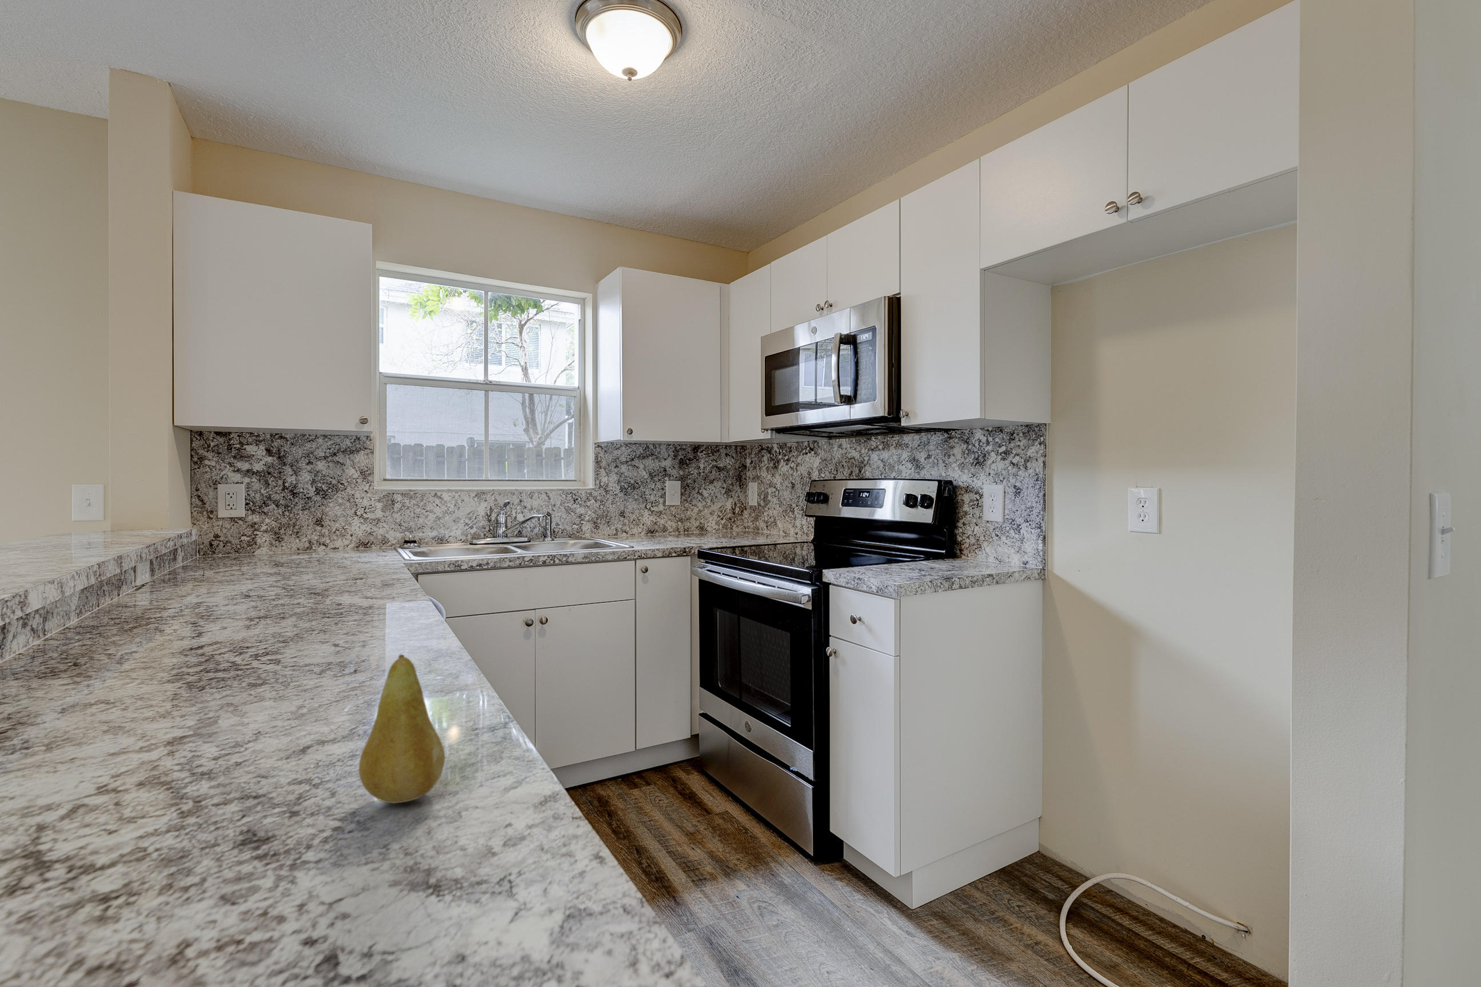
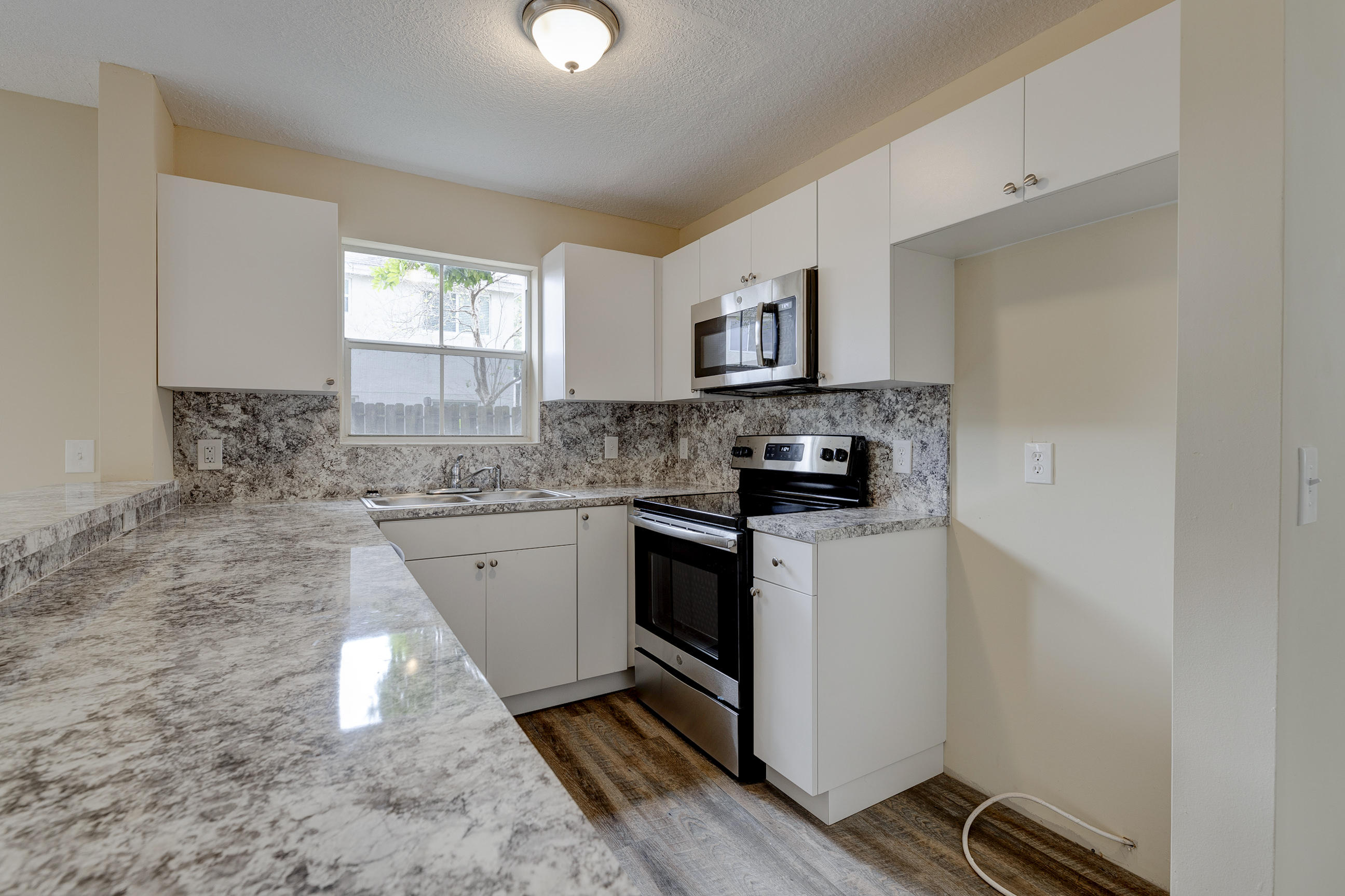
- fruit (402, 728)
